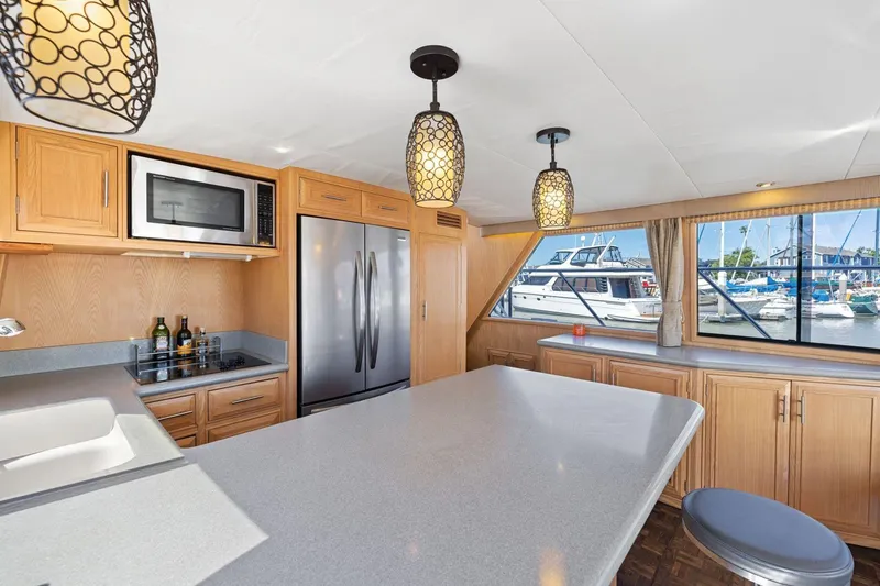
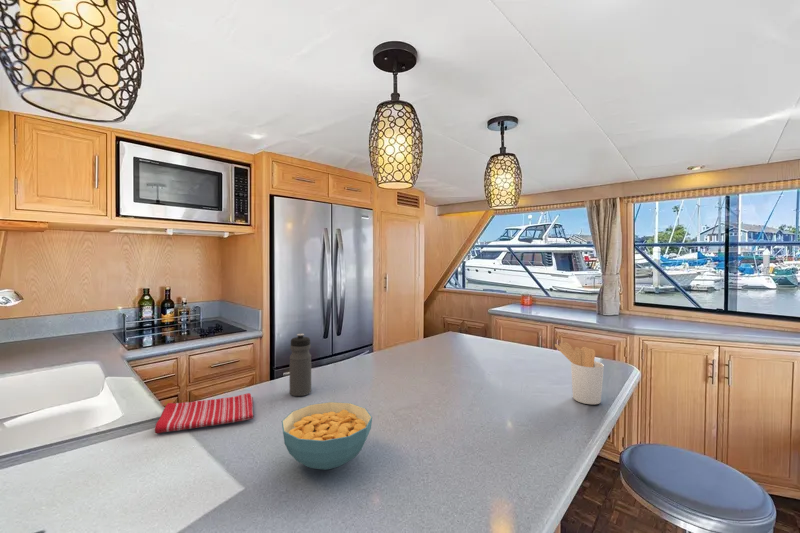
+ utensil holder (578, 370)
+ dish towel (208, 411)
+ cereal bowl (327, 440)
+ water bottle (300, 363)
